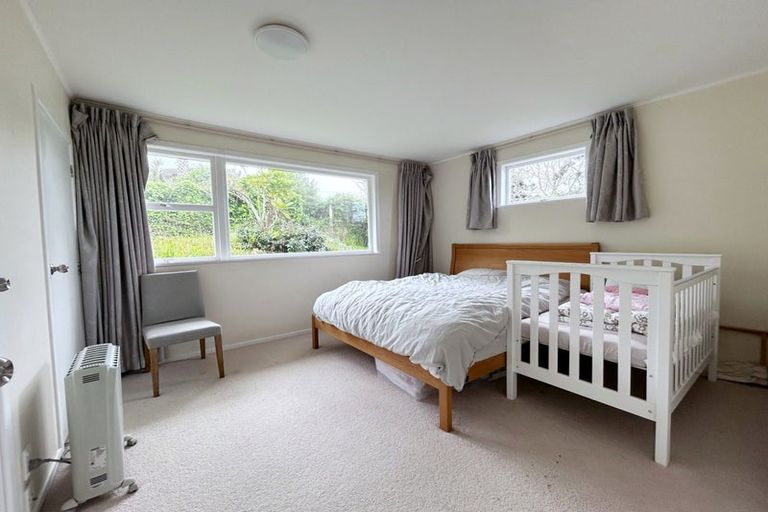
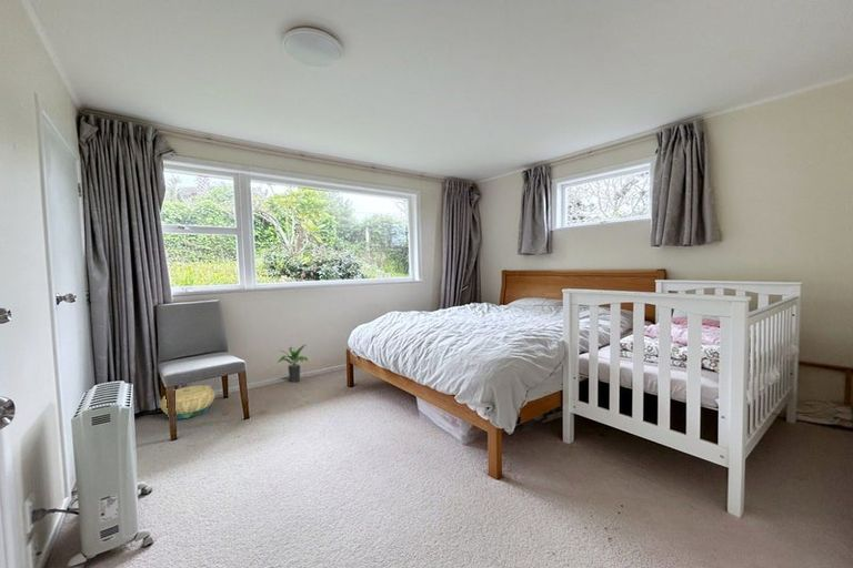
+ basket (188, 400)
+ potted plant (293, 363)
